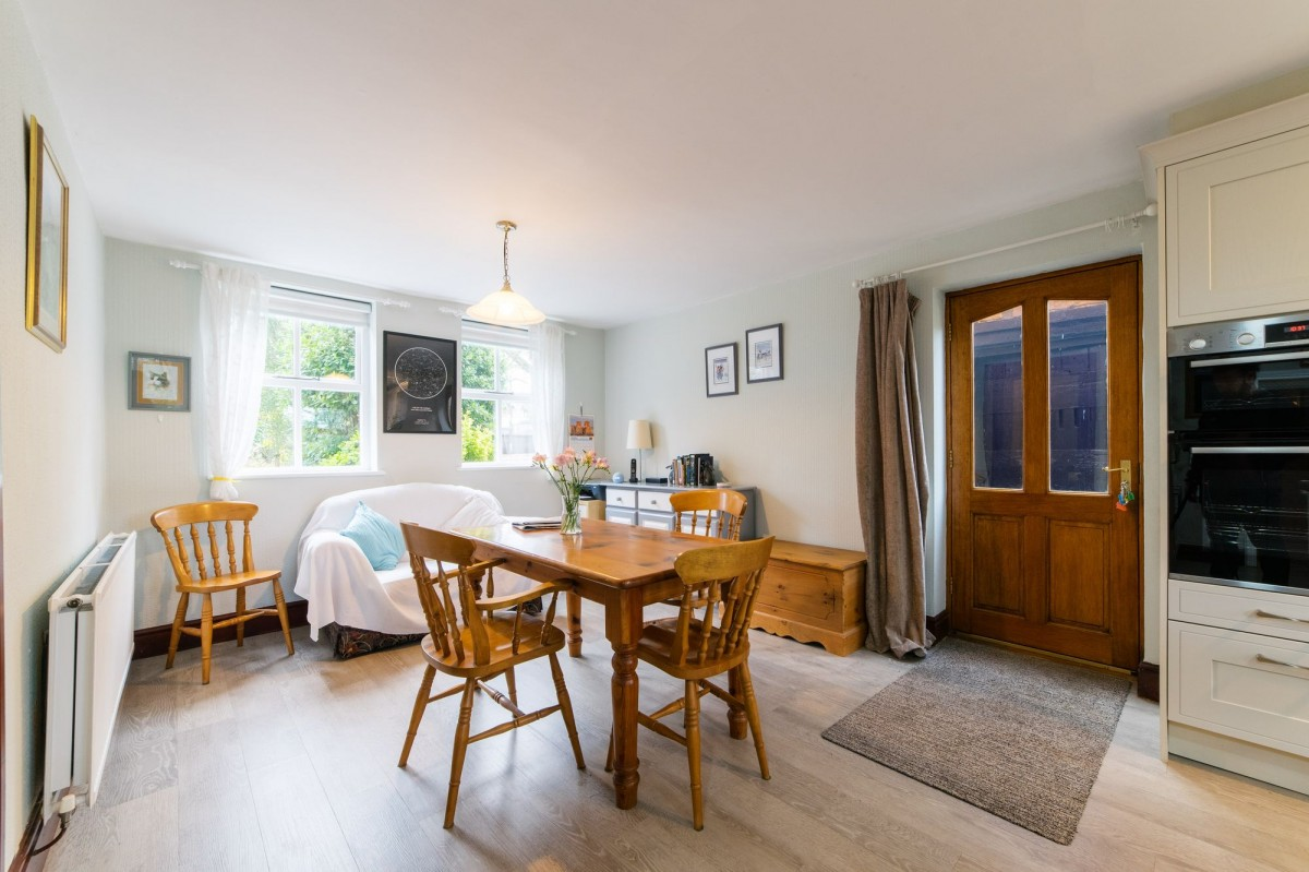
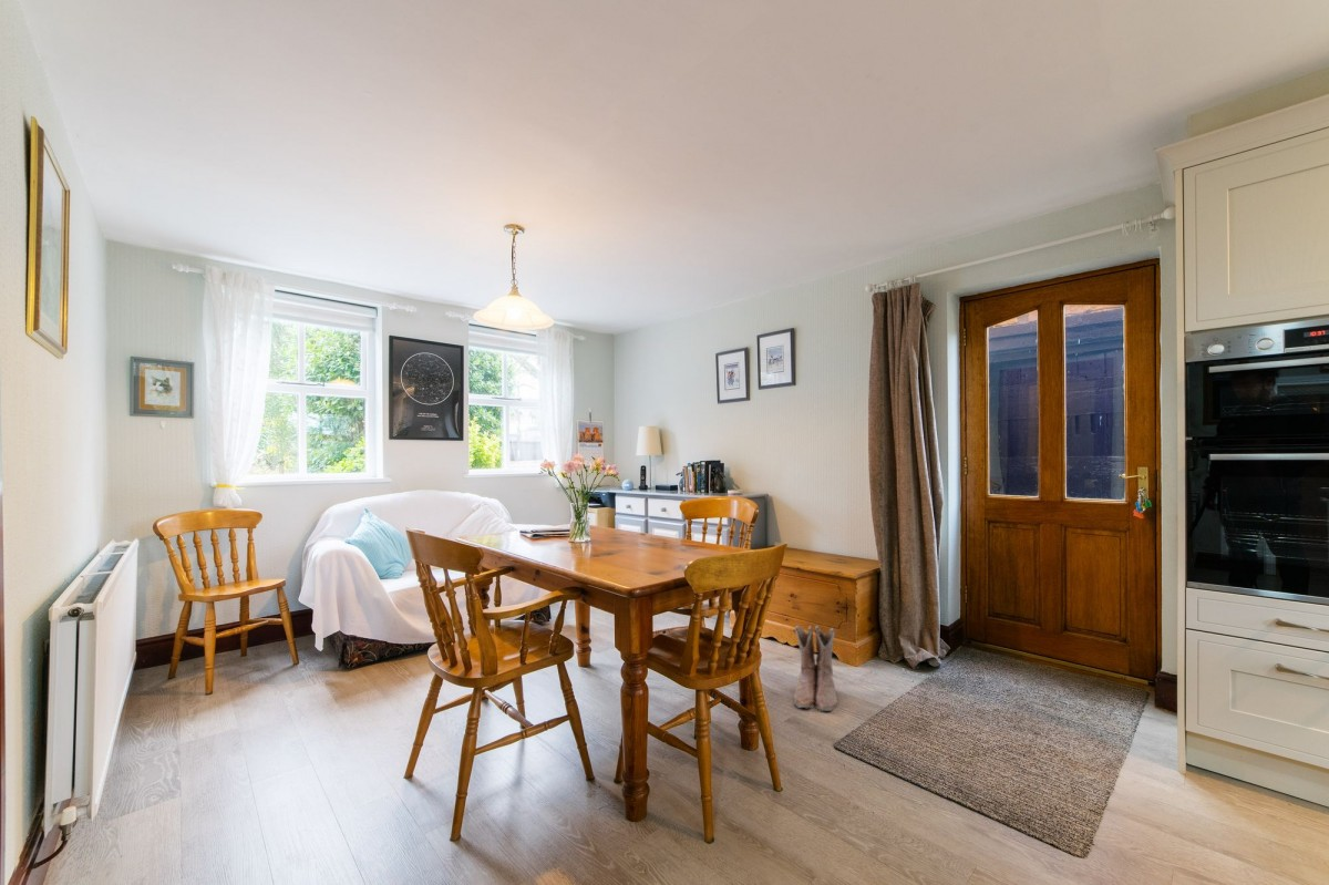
+ boots (814, 663)
